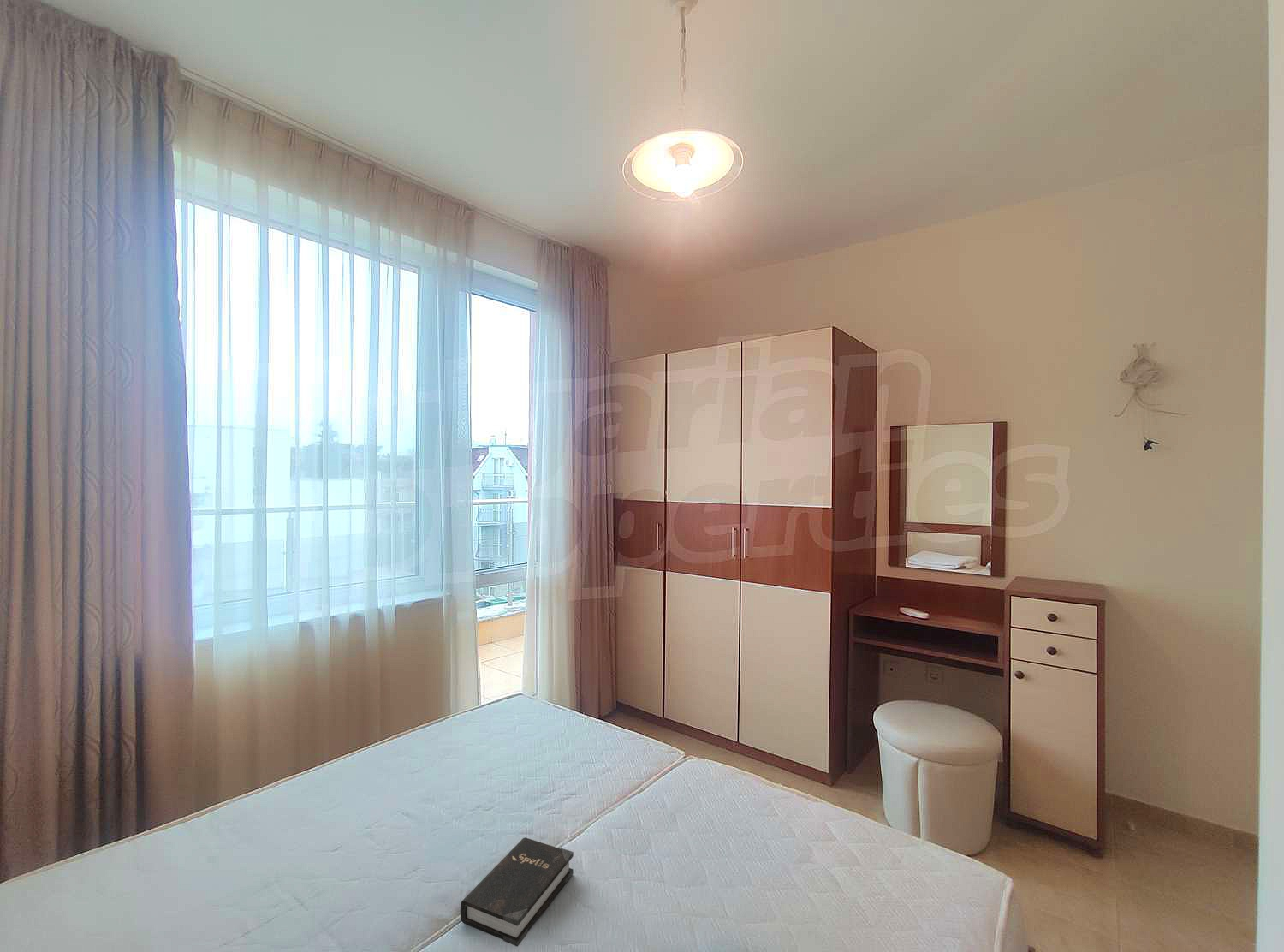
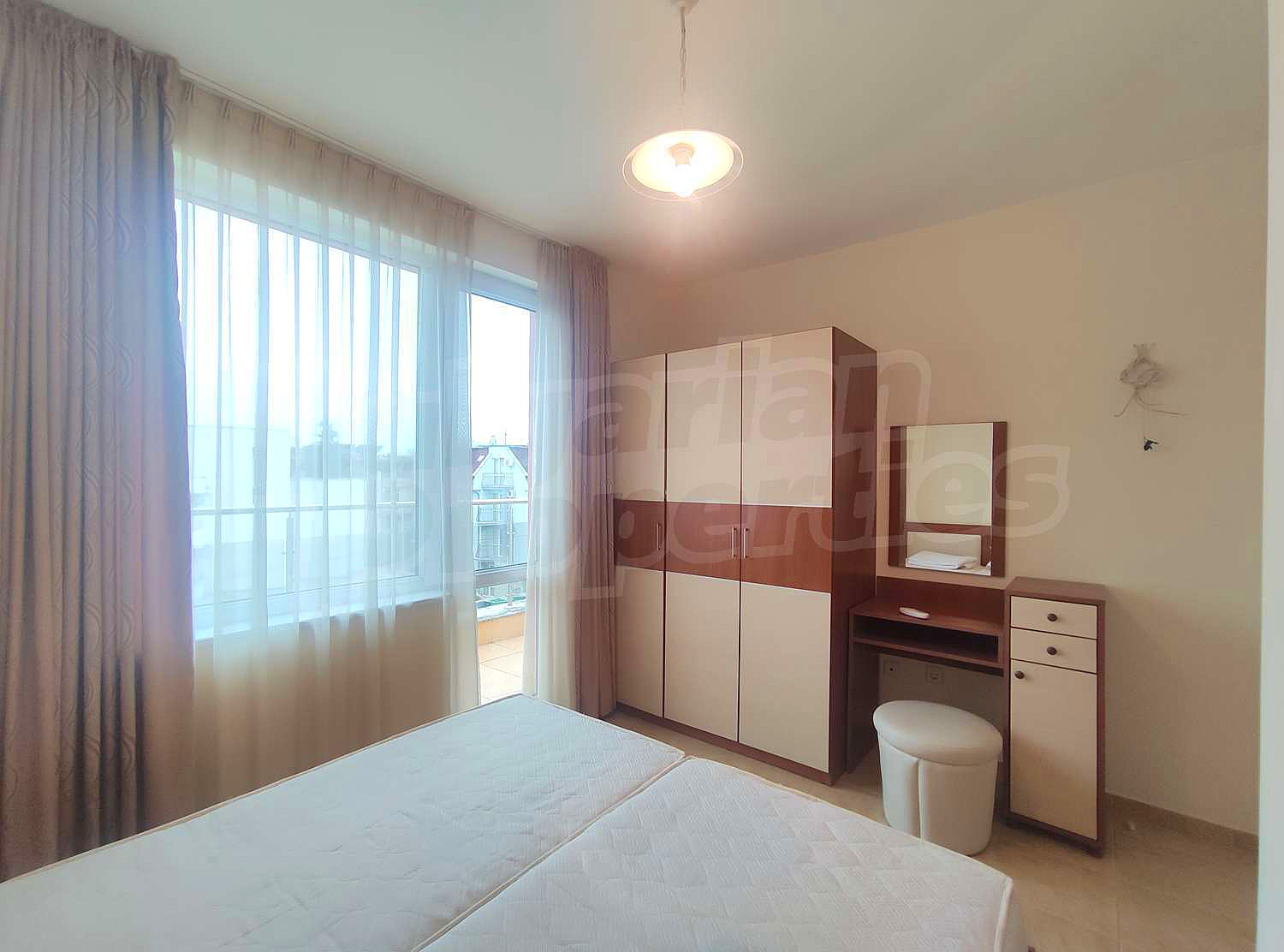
- hardback book (520, 885)
